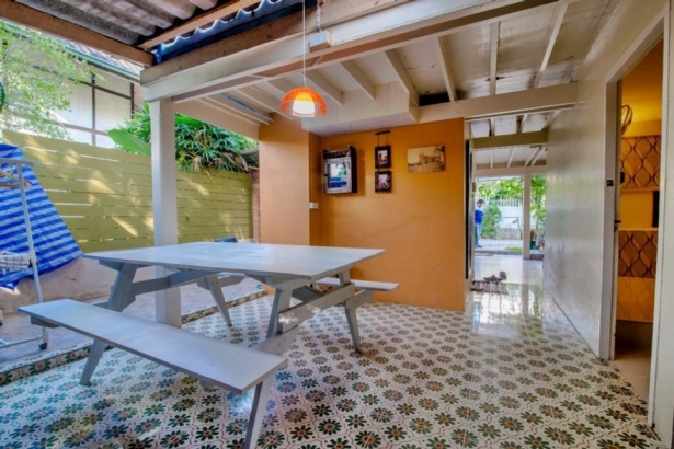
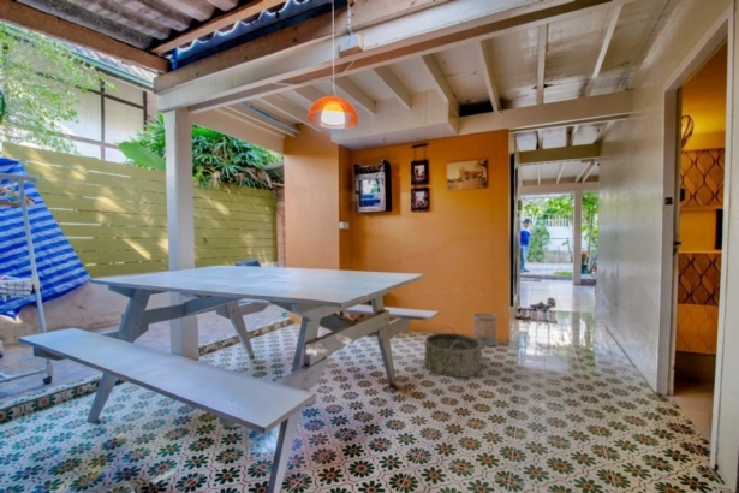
+ wastebasket (485, 328)
+ basket (452, 349)
